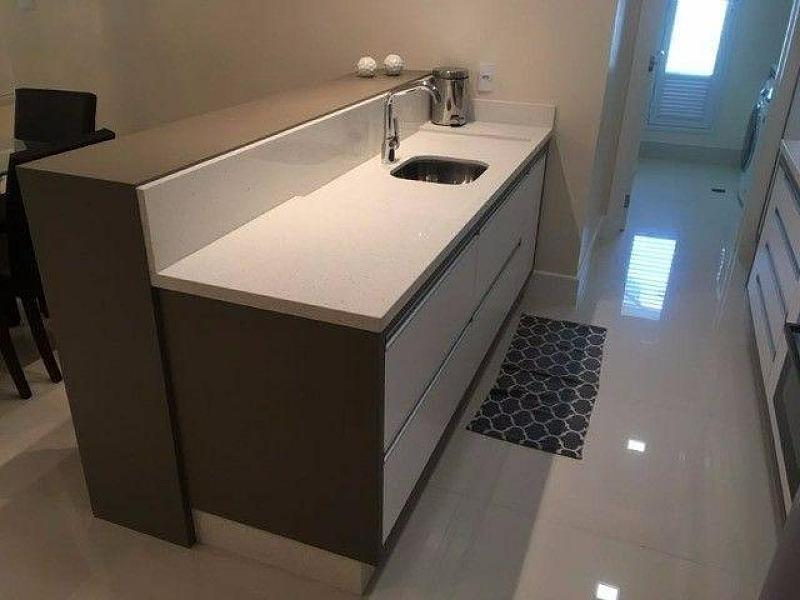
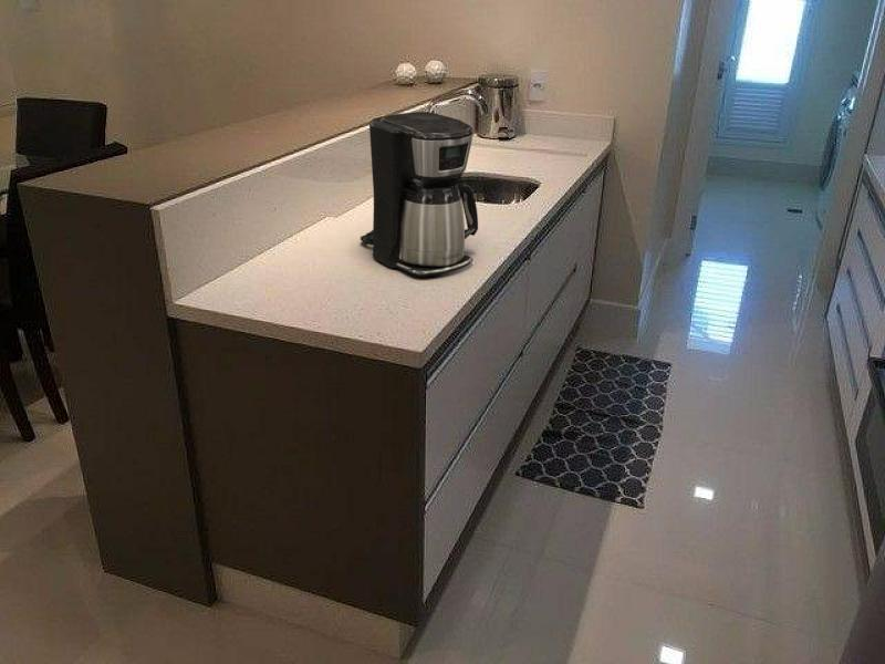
+ coffee maker (423, 187)
